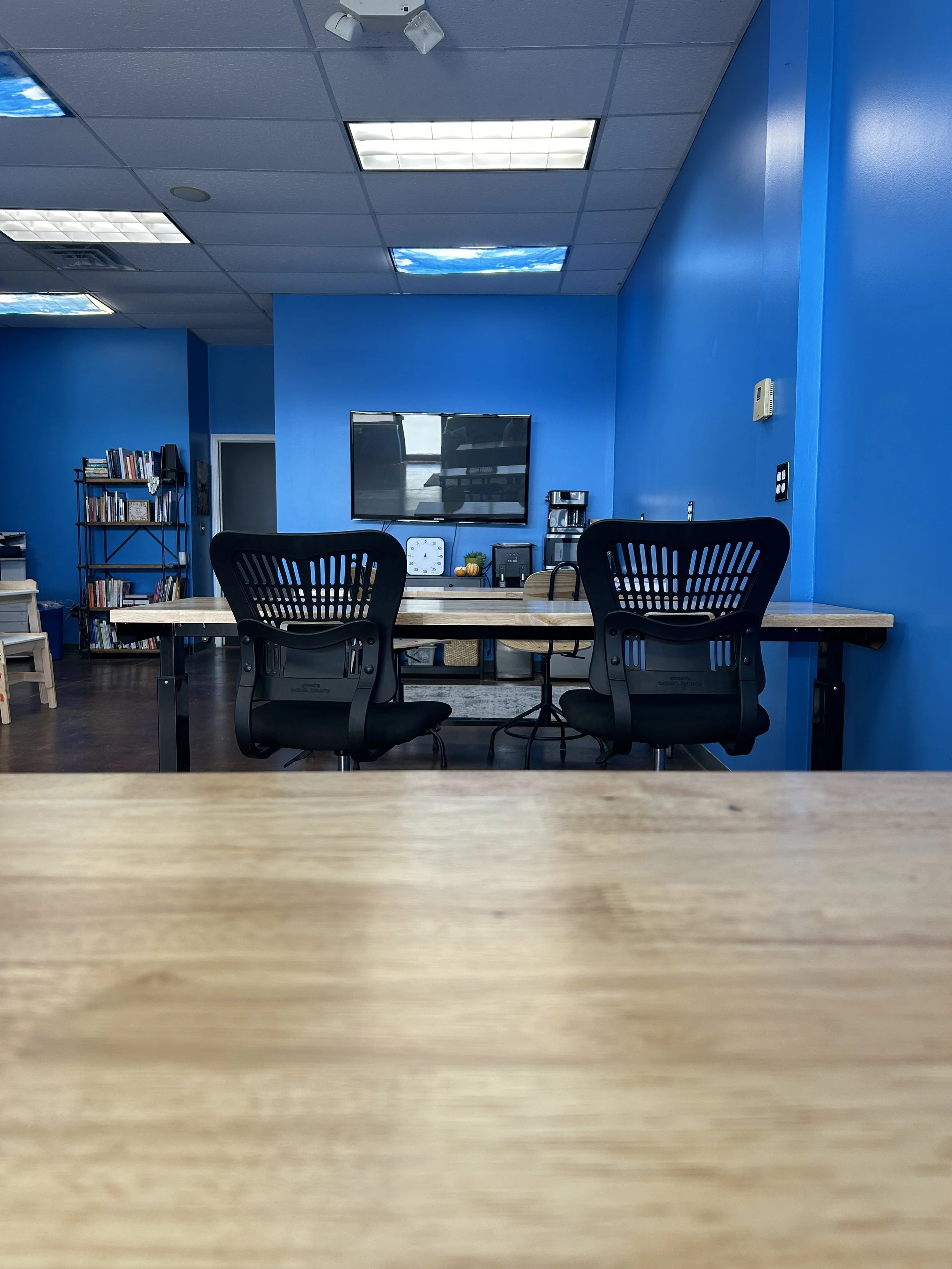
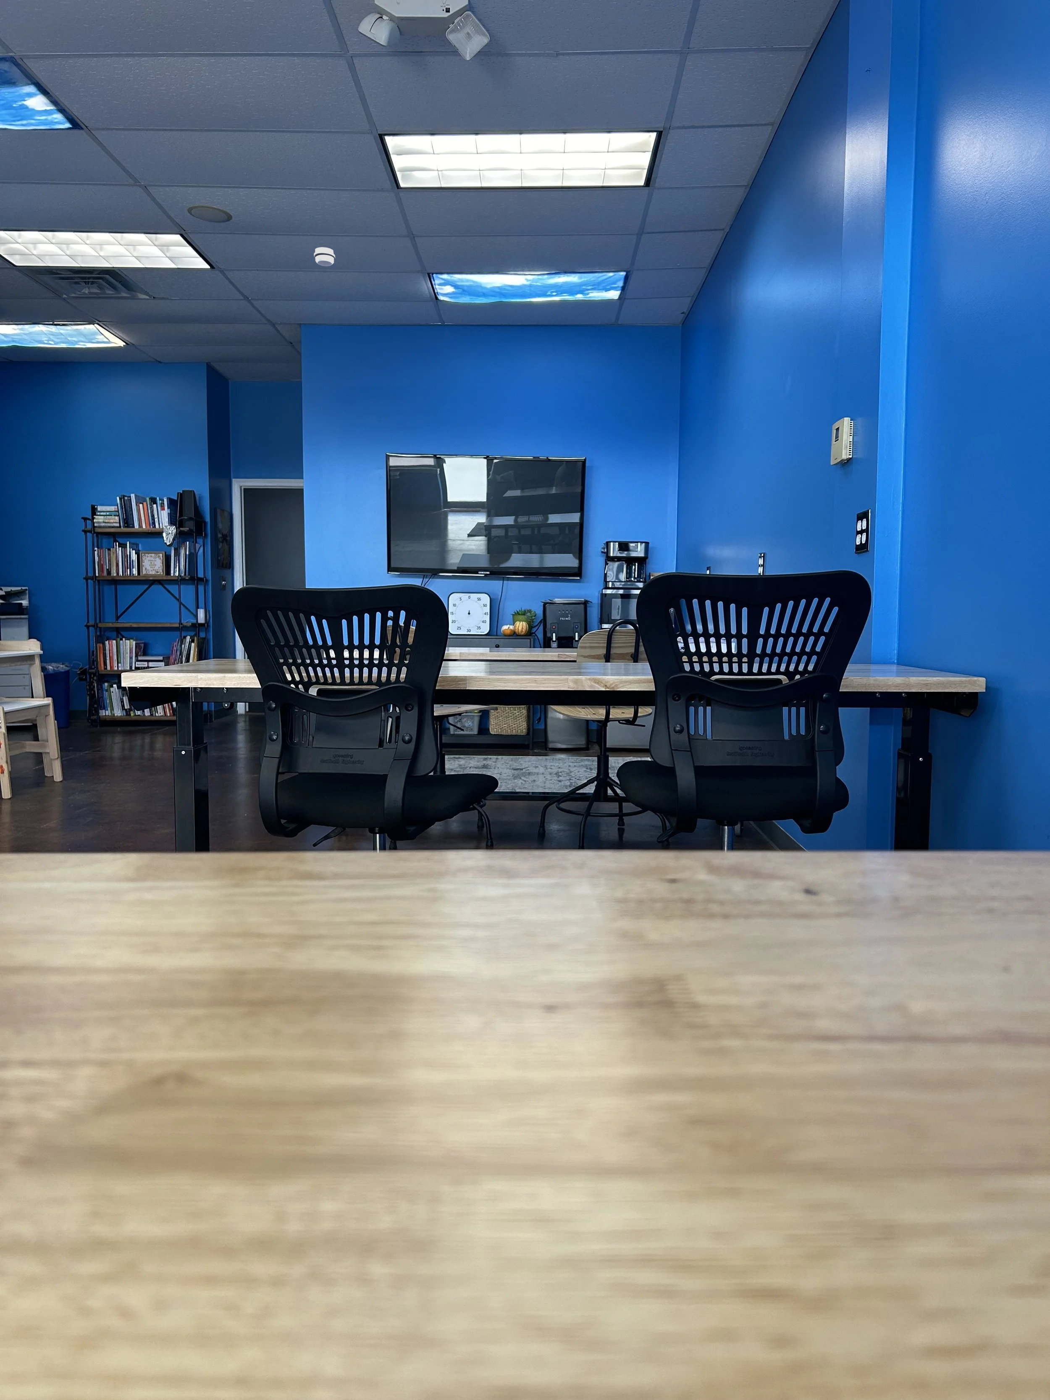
+ smoke detector (324, 257)
